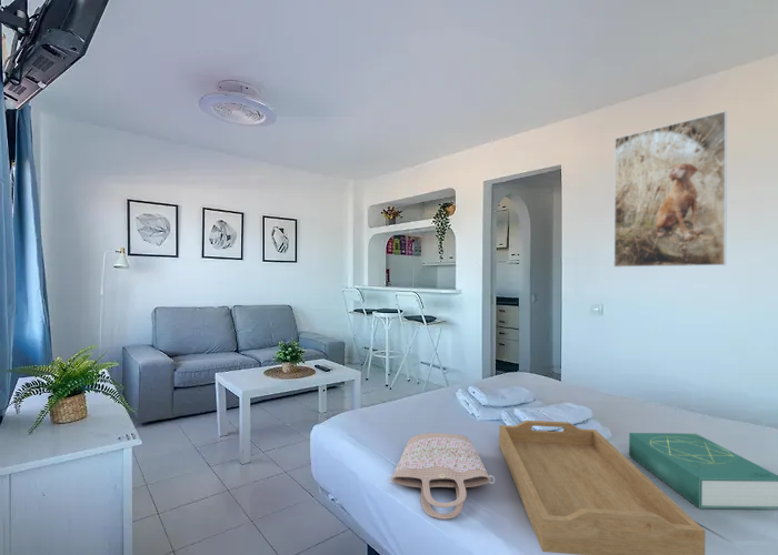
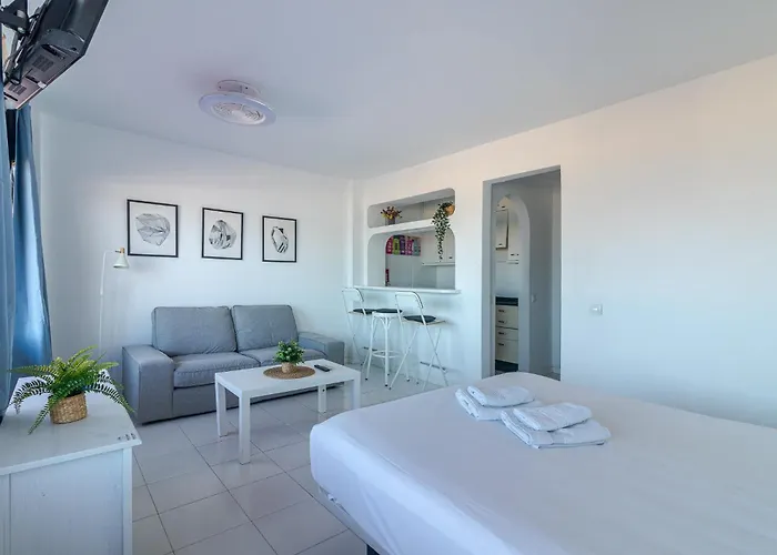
- shopping bag (439, 466)
- serving tray (575, 472)
- book (697, 465)
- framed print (665, 195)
